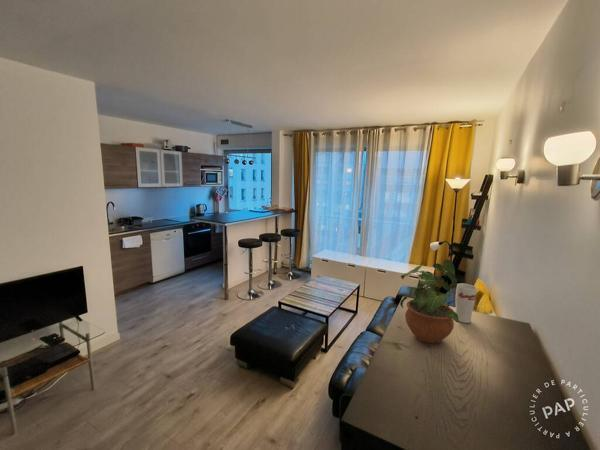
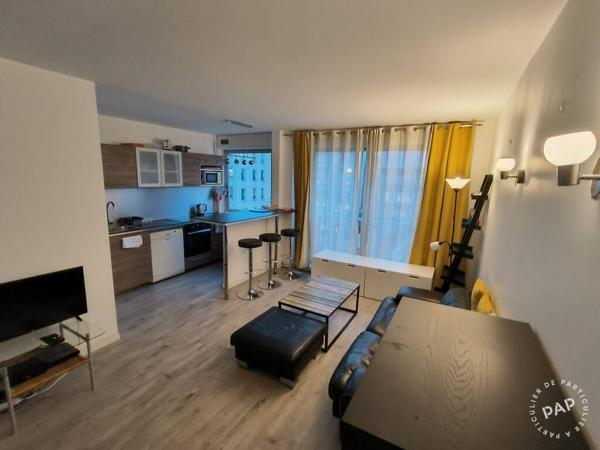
- cup (464, 303)
- potted plant (434, 297)
